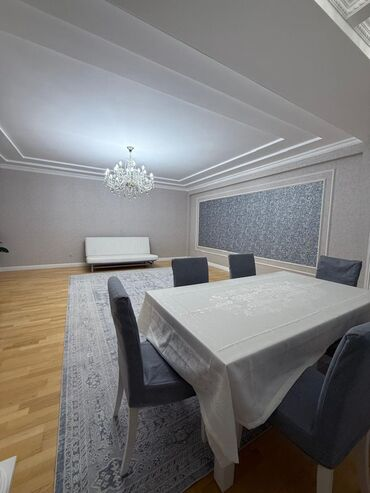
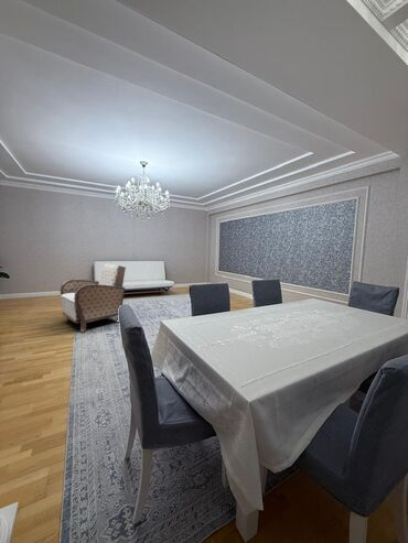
+ armchair (95, 293)
